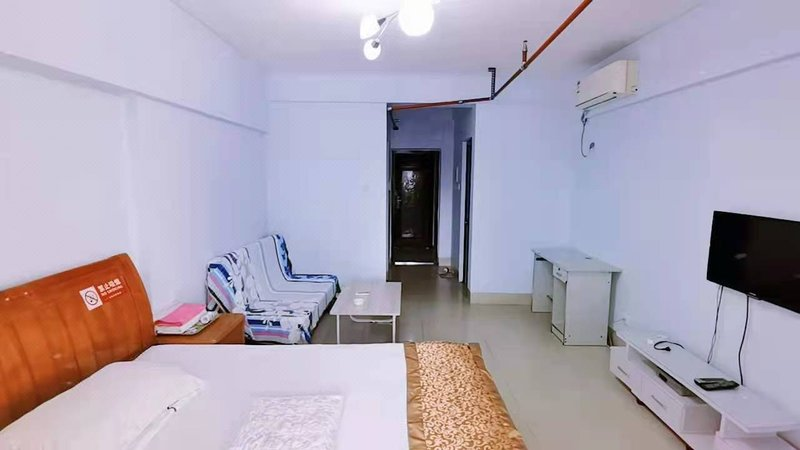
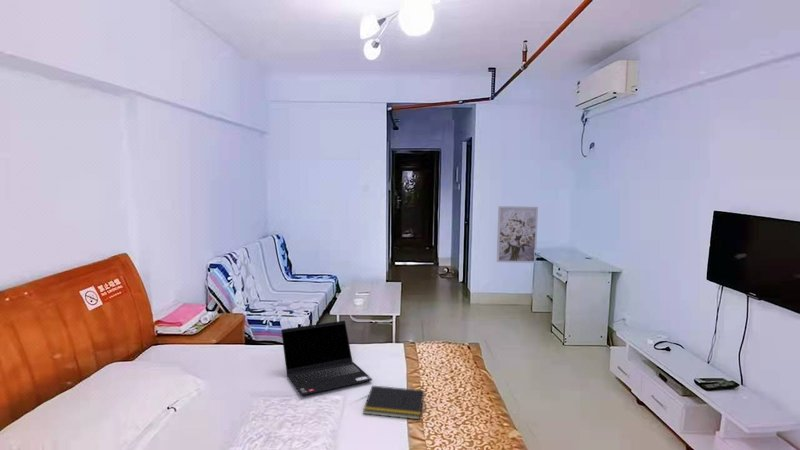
+ wall art (517, 234)
+ laptop computer (325, 355)
+ notepad (394, 401)
